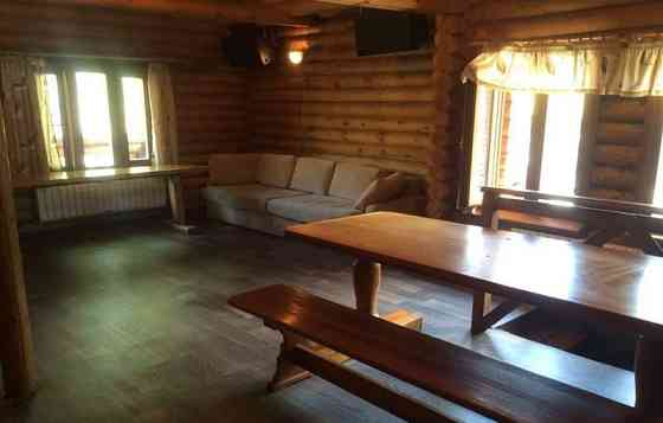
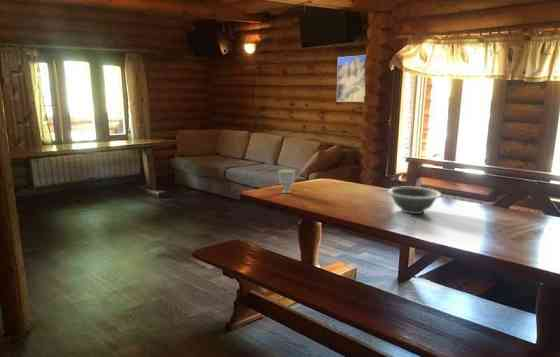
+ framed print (352, 79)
+ decorative bowl (413, 201)
+ cup (286, 181)
